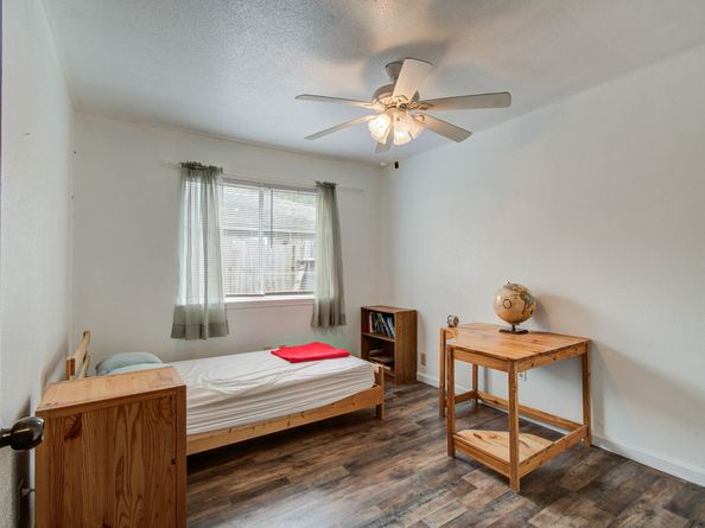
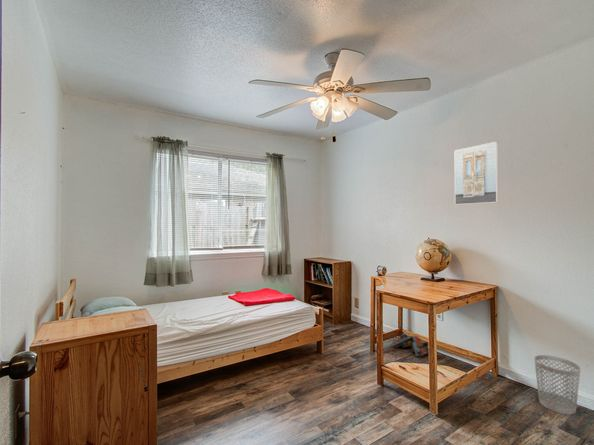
+ wastebasket (556, 385)
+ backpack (413, 342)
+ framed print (475, 175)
